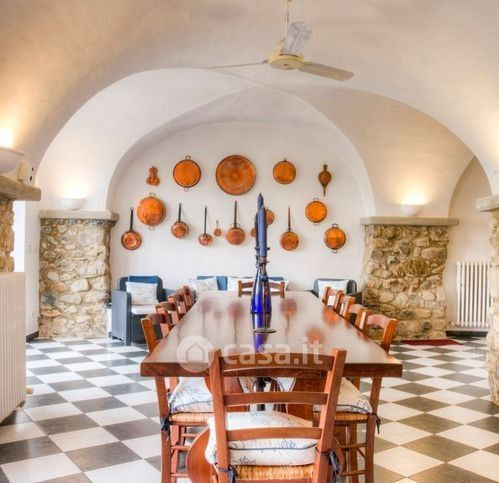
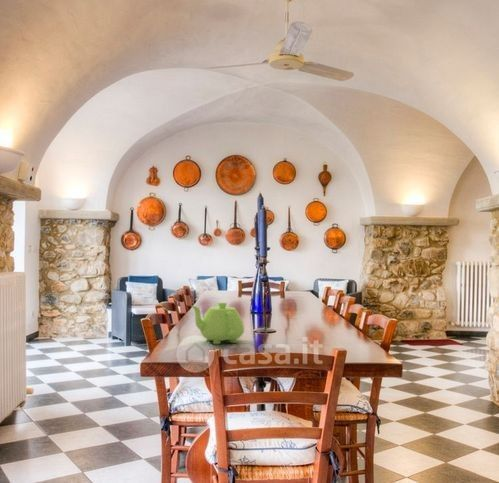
+ teapot (216, 322)
